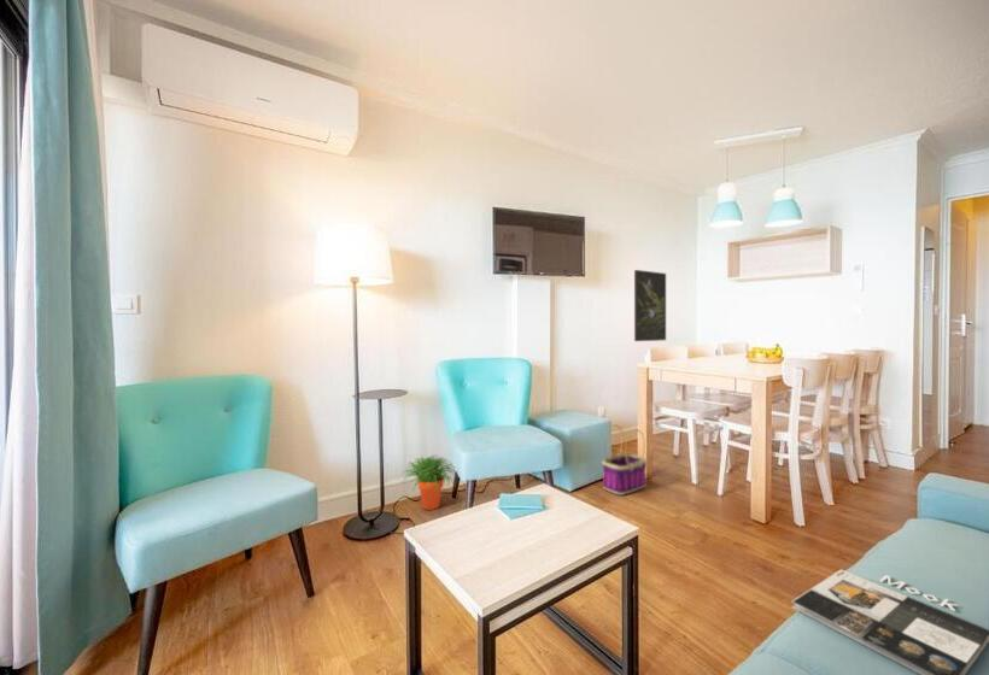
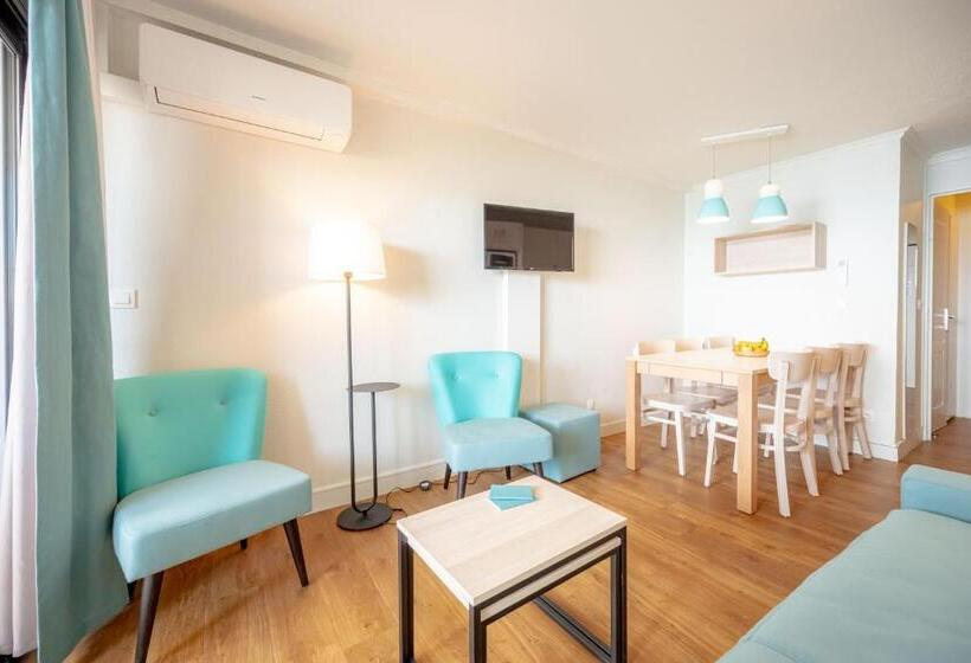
- magazine (894, 611)
- basket (624, 457)
- potted plant (431, 481)
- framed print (650, 306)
